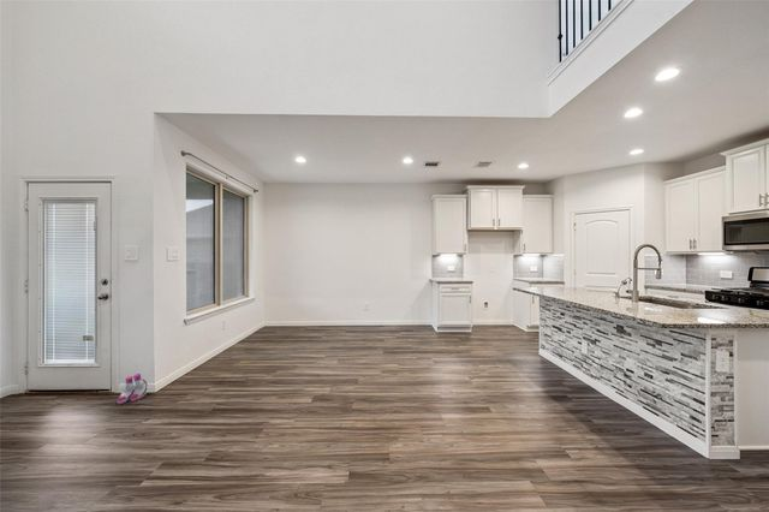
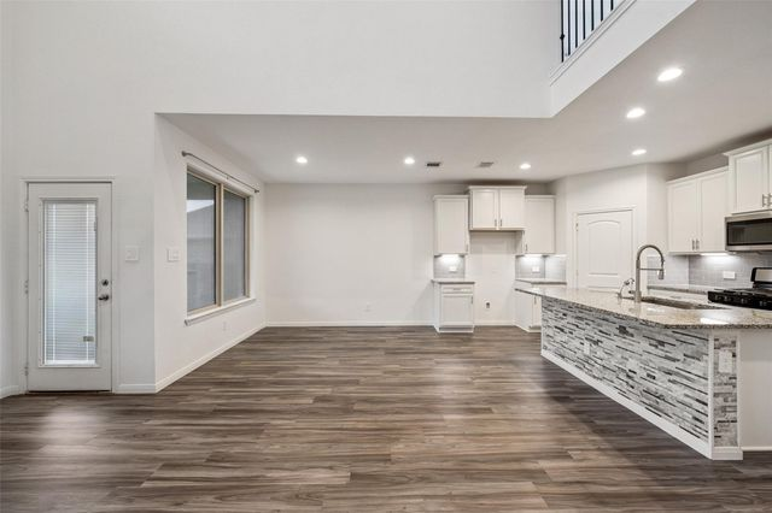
- boots (132, 386)
